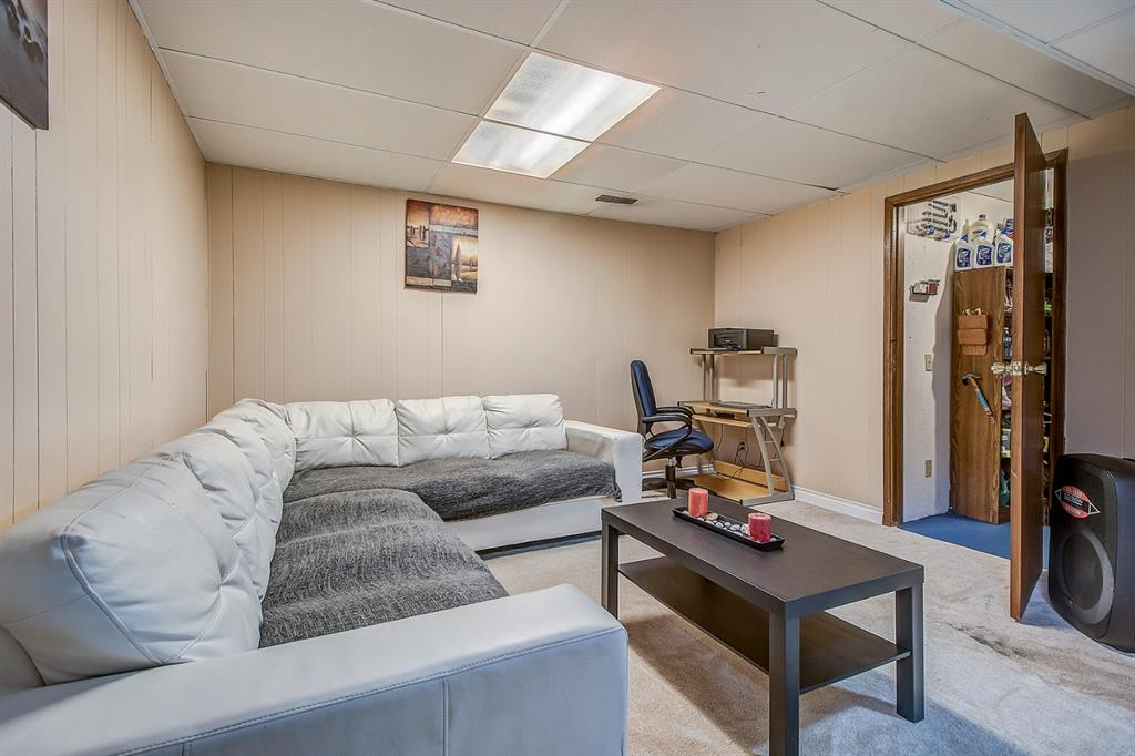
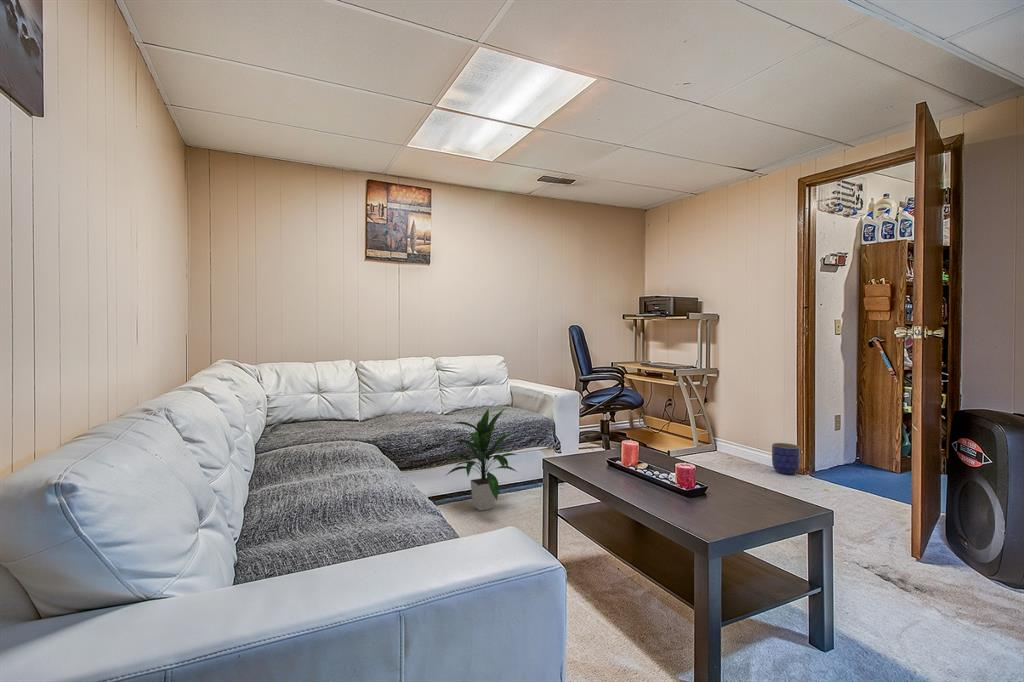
+ planter (785, 459)
+ indoor plant (482, 459)
